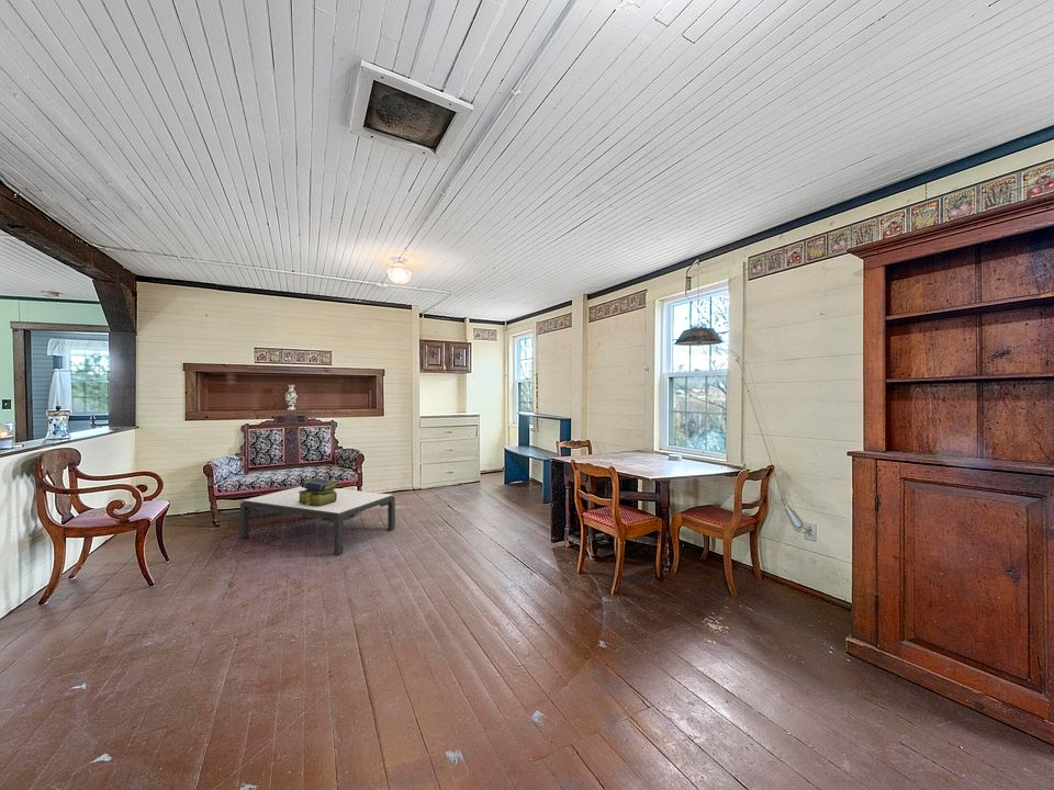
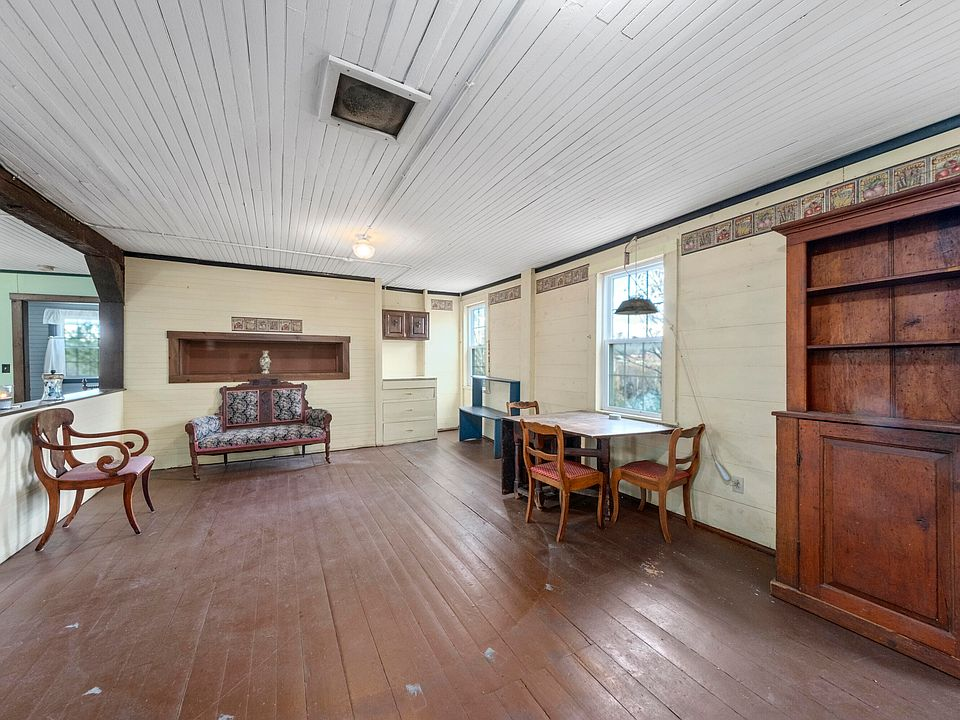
- stack of books (318, 490)
- coffee table (319, 515)
